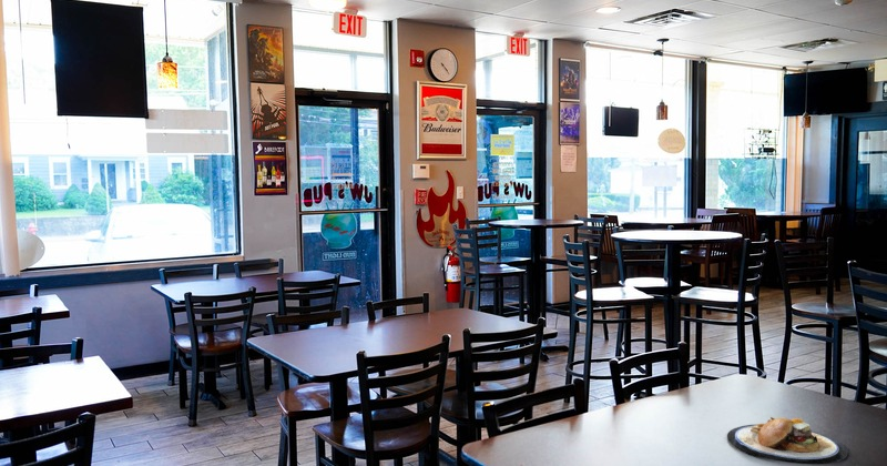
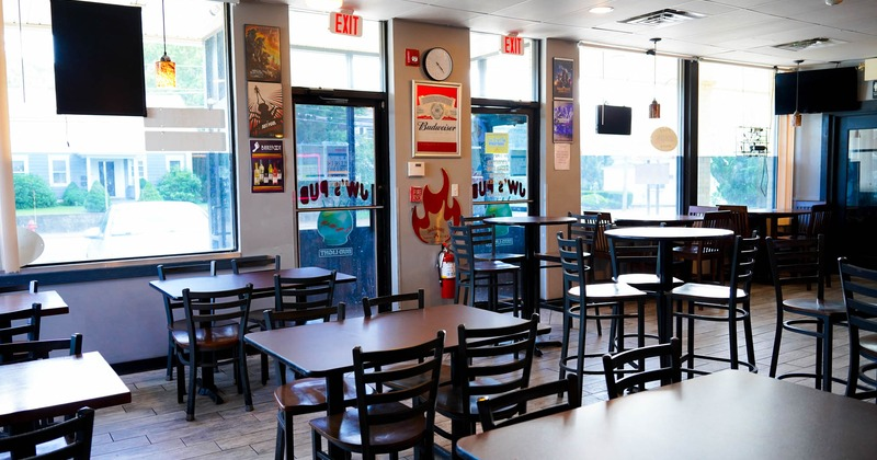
- plate (785, 428)
